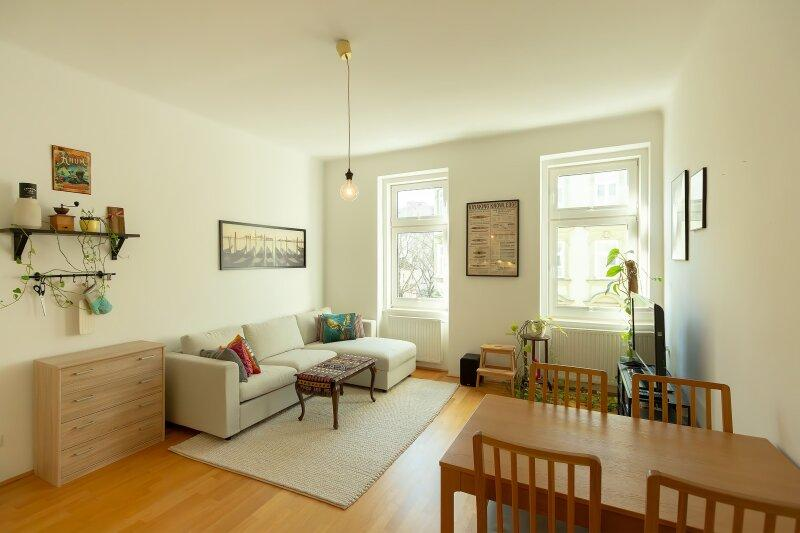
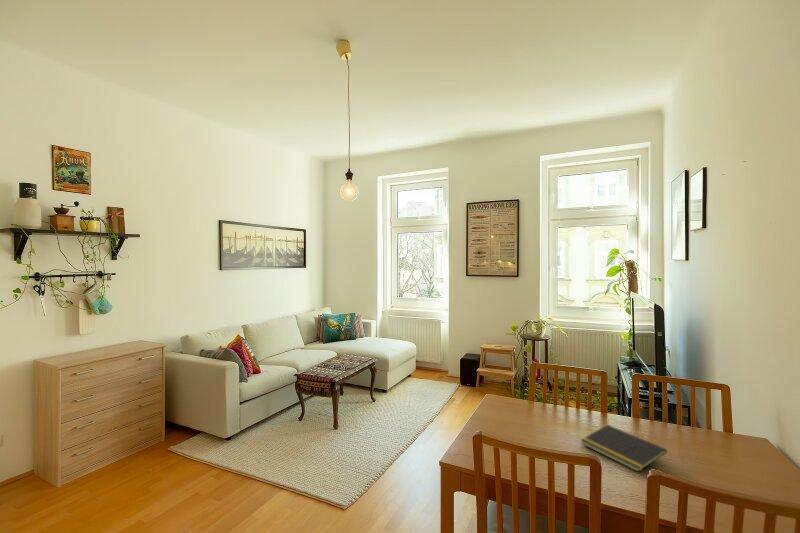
+ notepad (621, 446)
